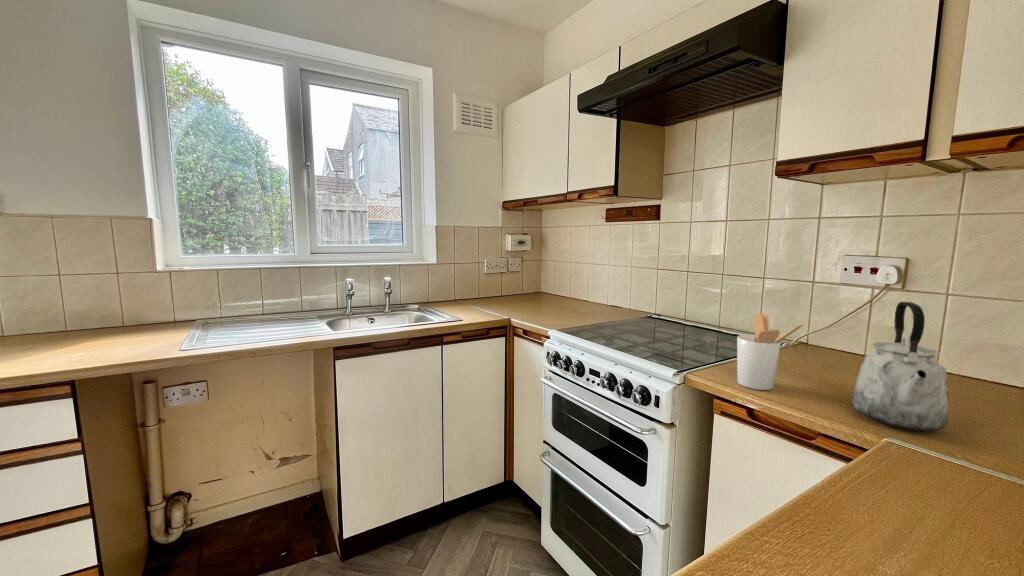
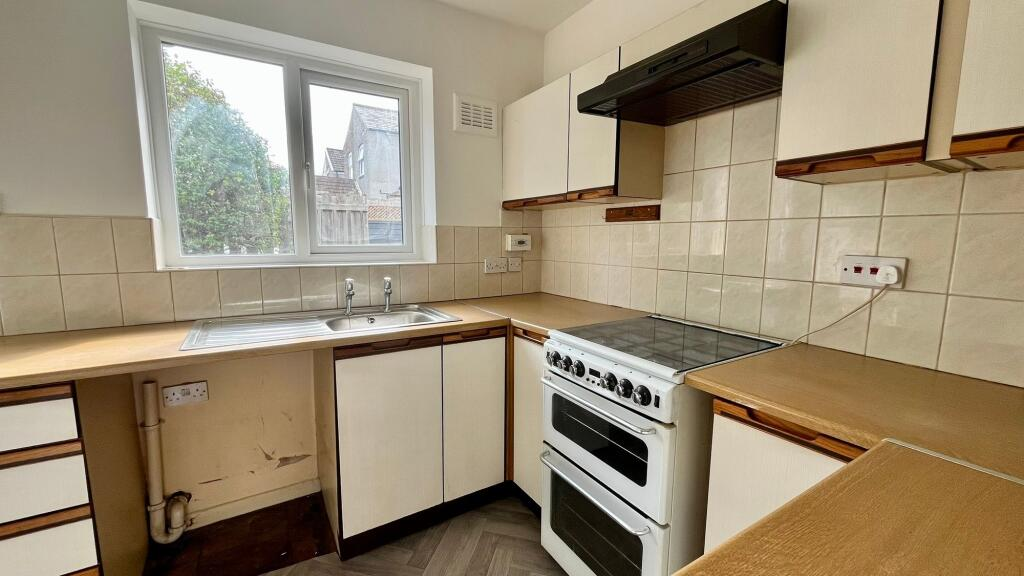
- utensil holder (769, 351)
- kettle (906, 366)
